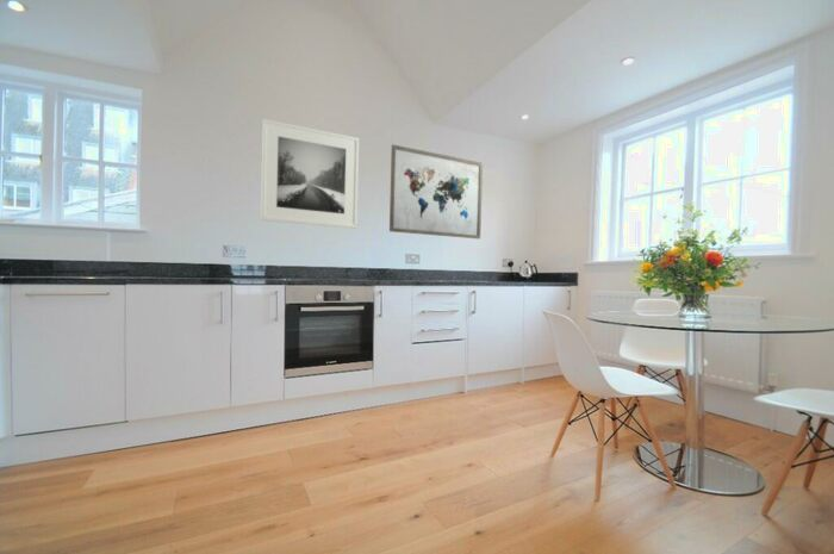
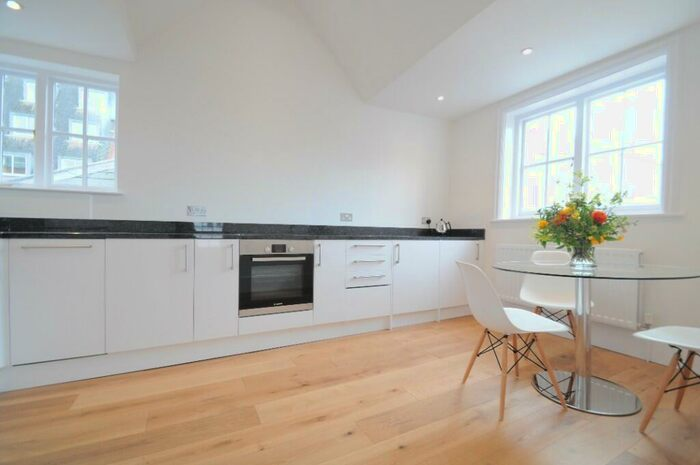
- wall art (438, 194)
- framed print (312, 176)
